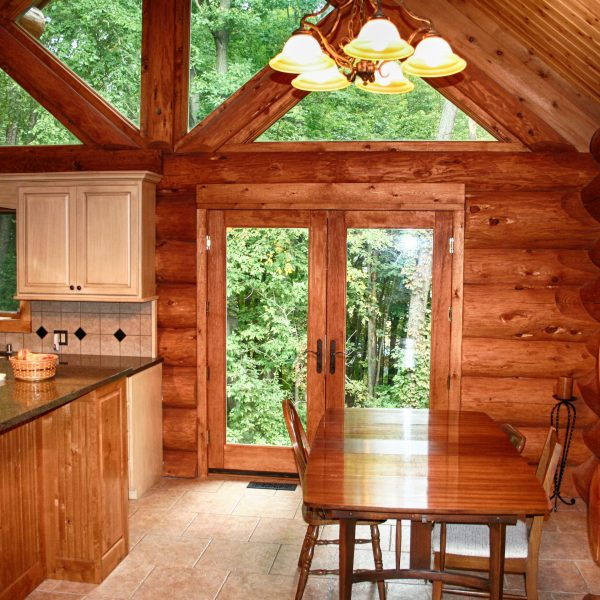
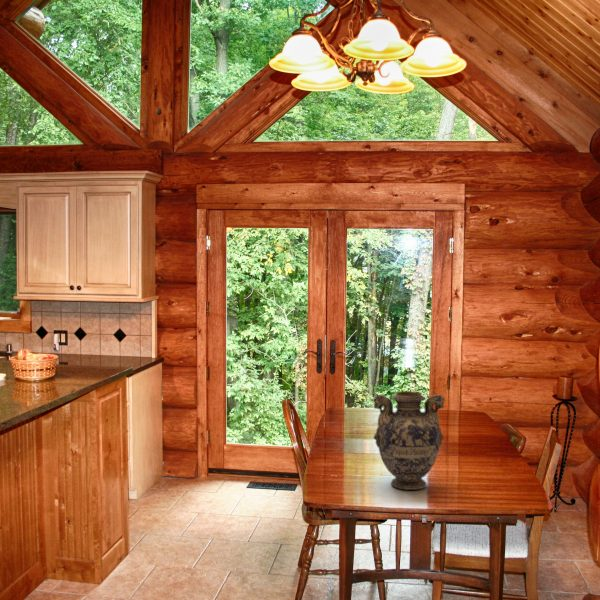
+ vase (408, 439)
